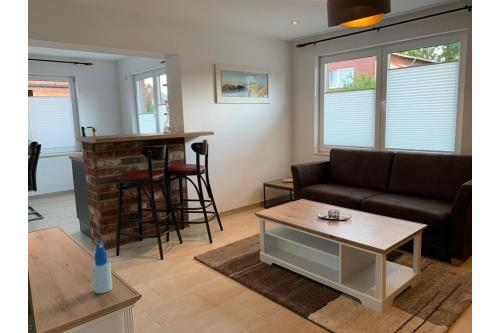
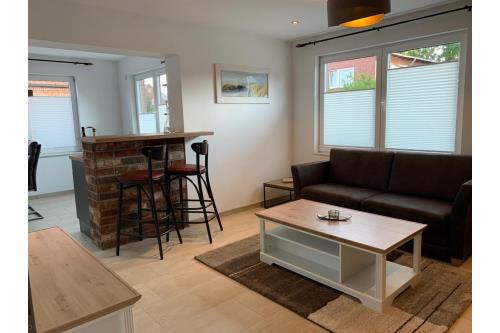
- spray bottle (101, 266)
